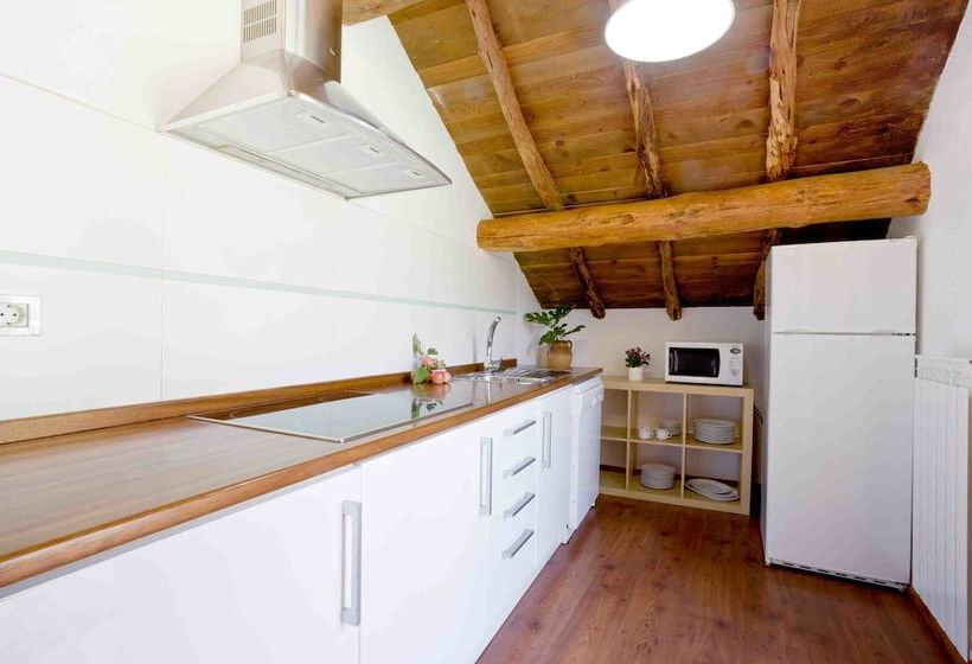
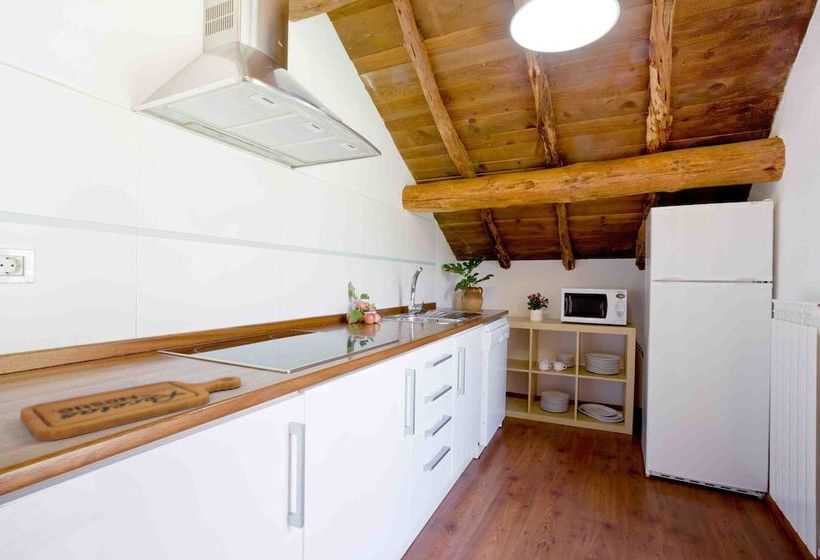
+ cutting board (152, 398)
